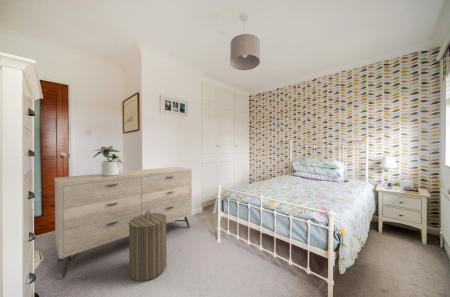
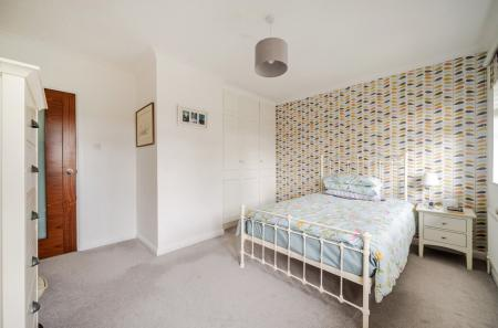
- dresser (135, 207)
- laundry hamper (148, 240)
- potted plant (108, 161)
